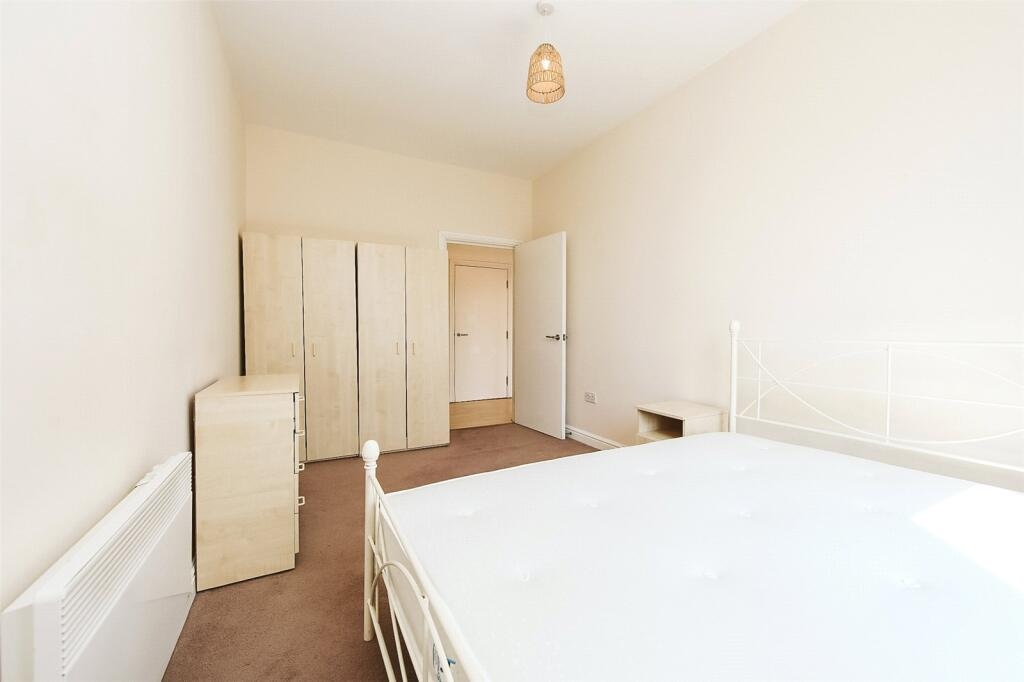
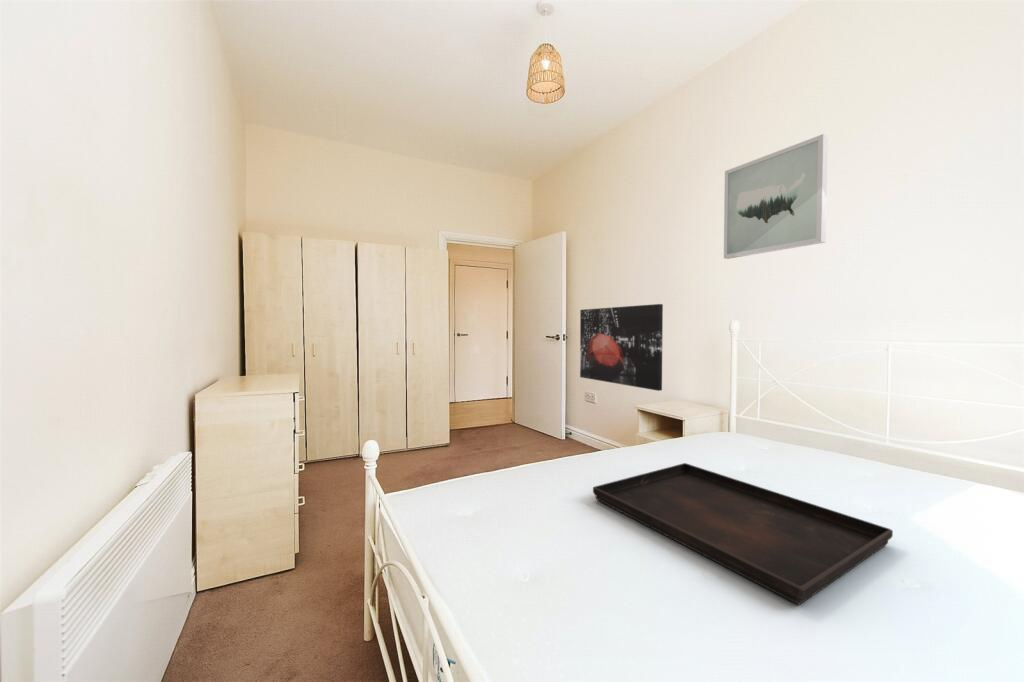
+ serving tray (724, 512)
+ wall art (770, 203)
+ wall art (616, 345)
